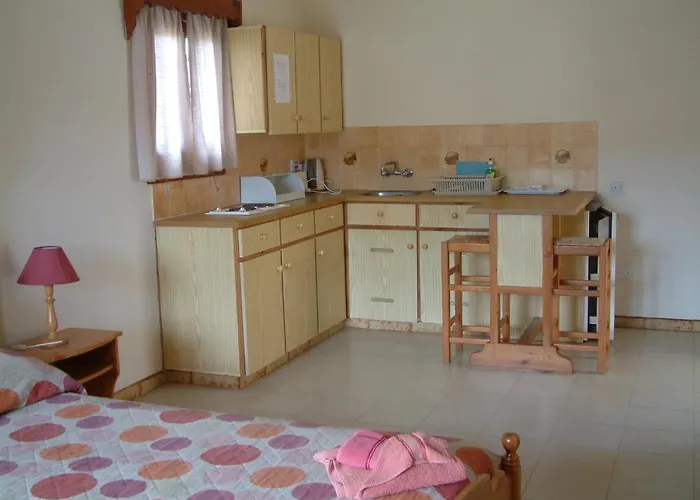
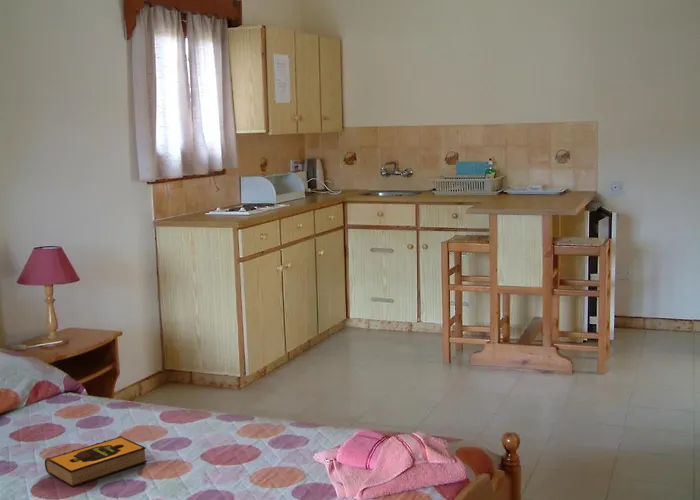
+ hardback book (96, 459)
